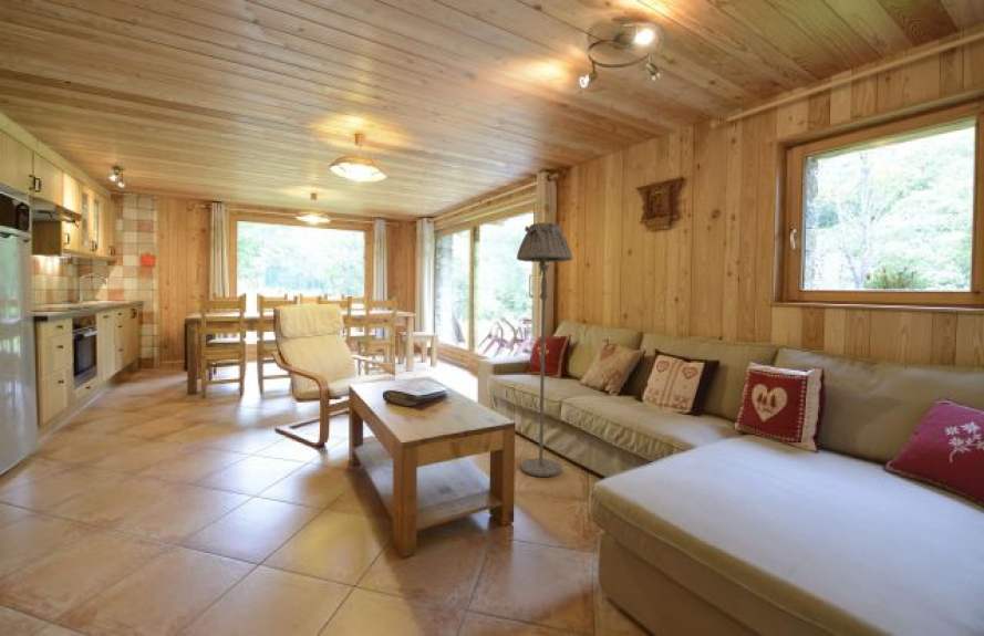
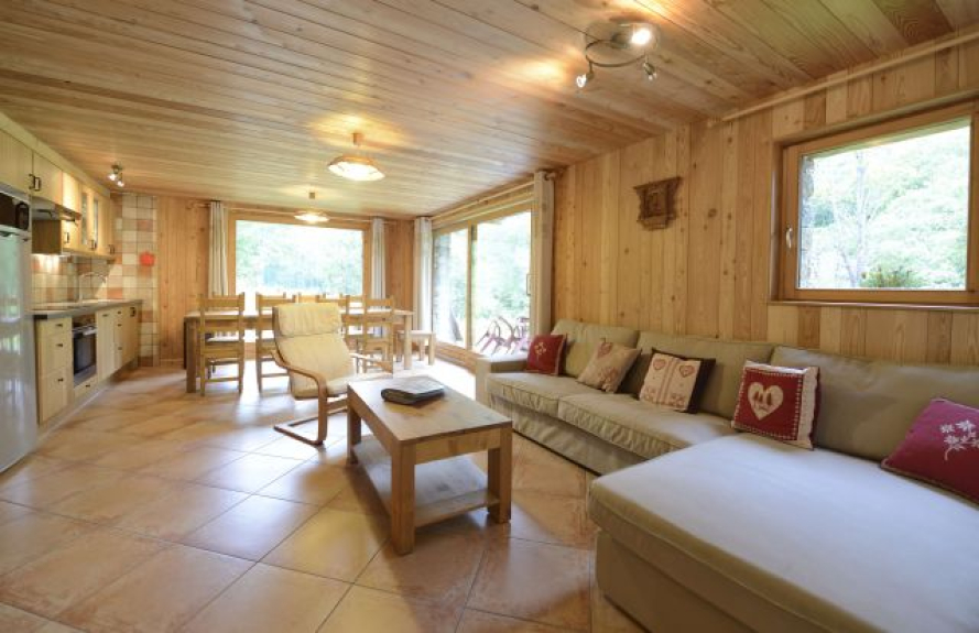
- floor lamp (542, 347)
